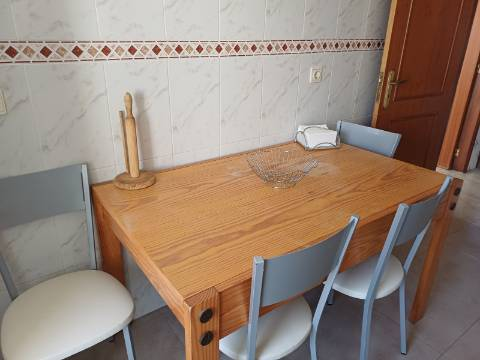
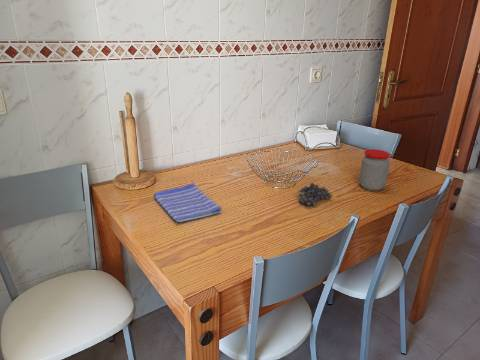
+ jar (374, 169)
+ fruit (314, 191)
+ dish towel (186, 201)
